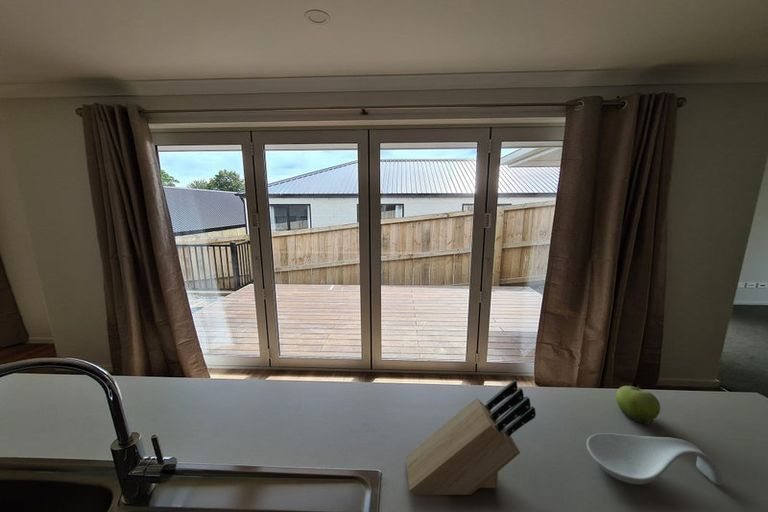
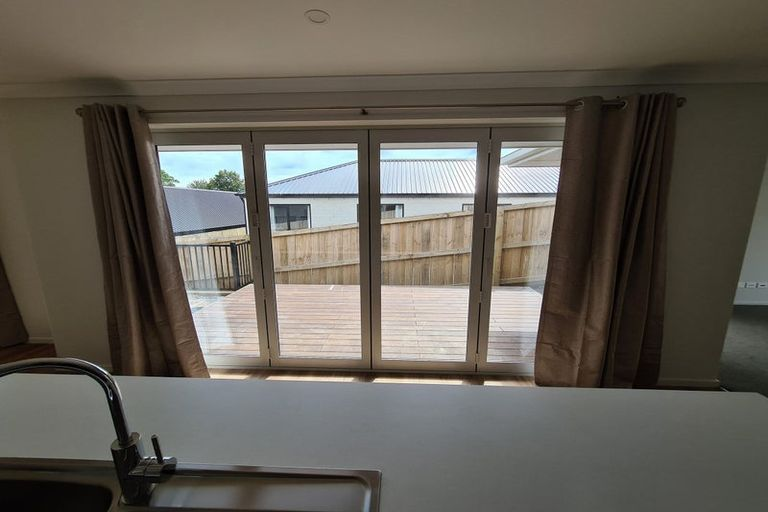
- fruit (637, 402)
- spoon rest (650, 456)
- knife block (468, 432)
